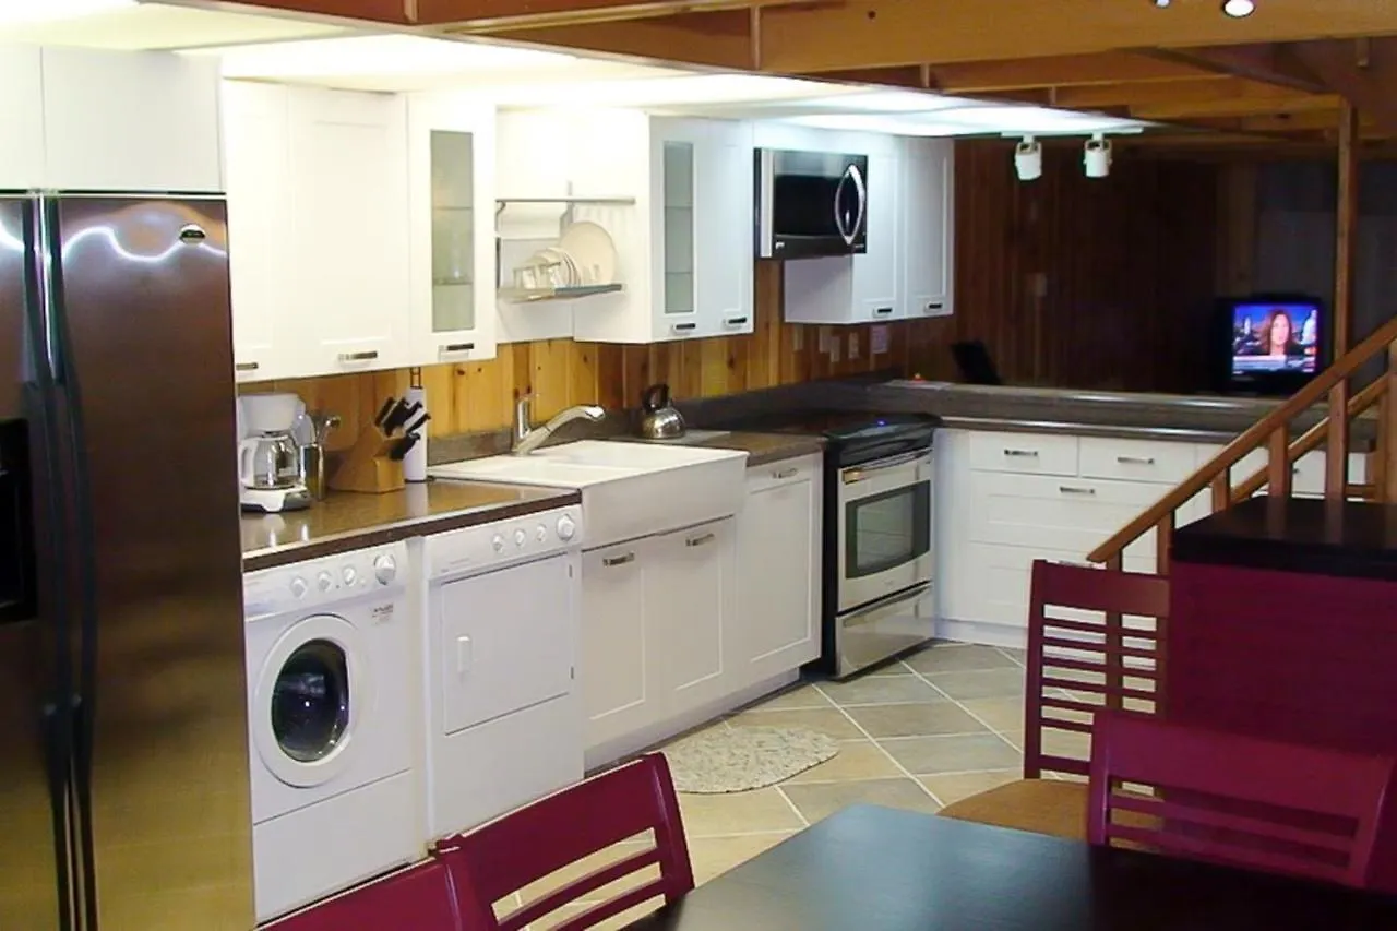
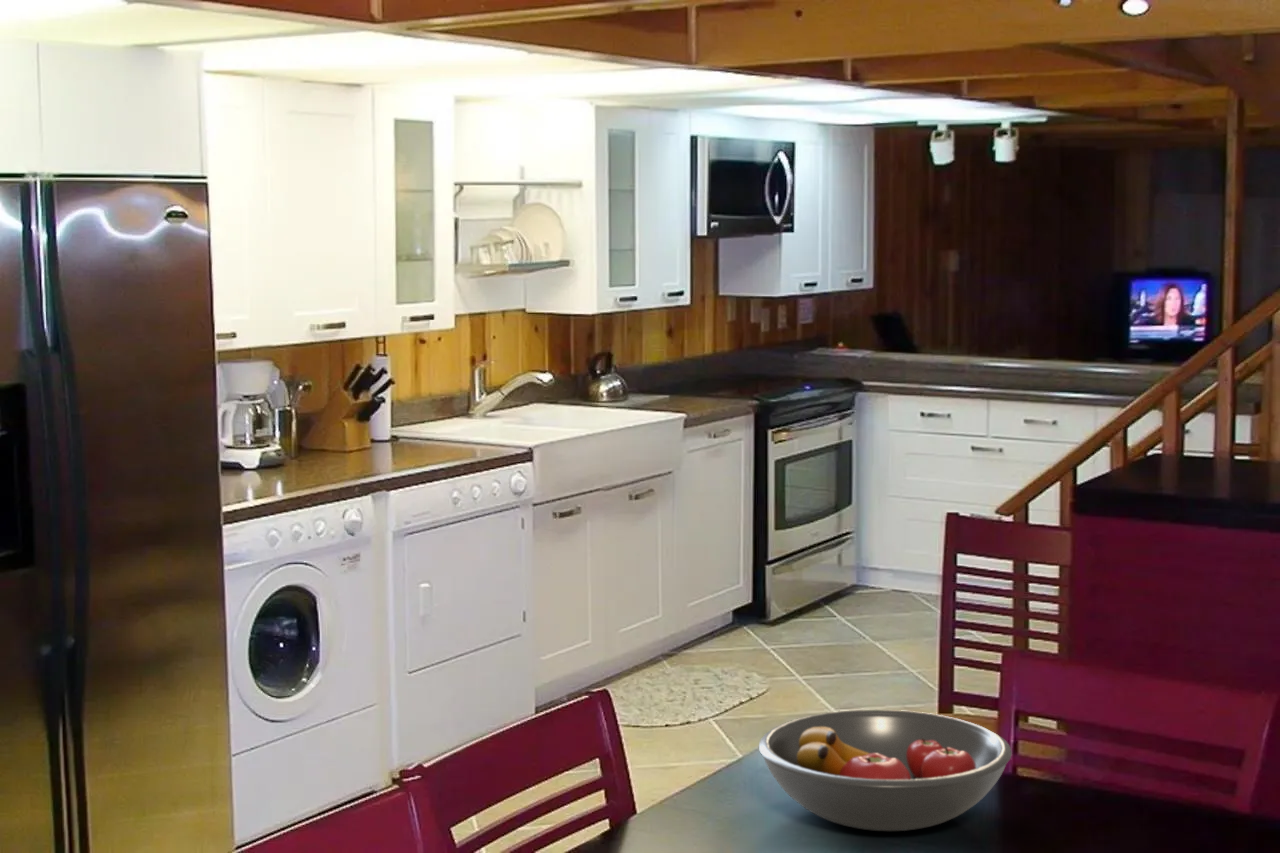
+ fruit bowl (883, 769)
